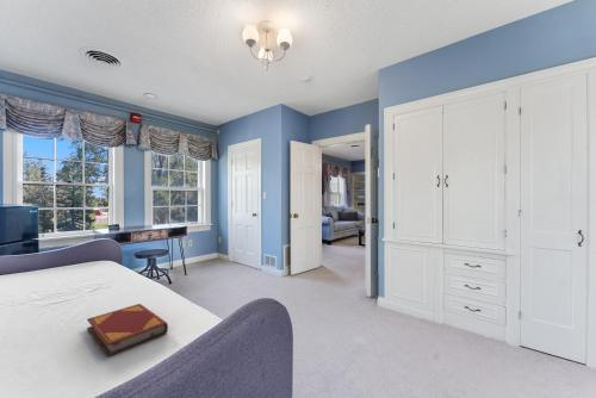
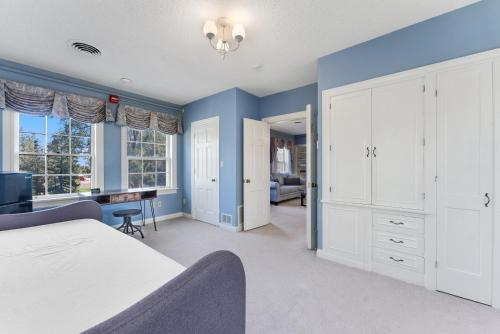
- hardback book (126, 325)
